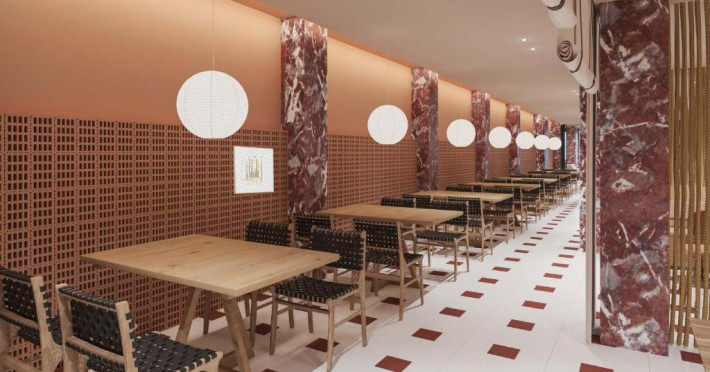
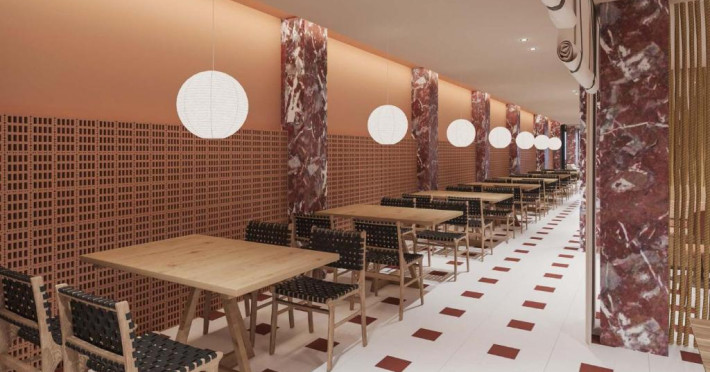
- wall art (254, 170)
